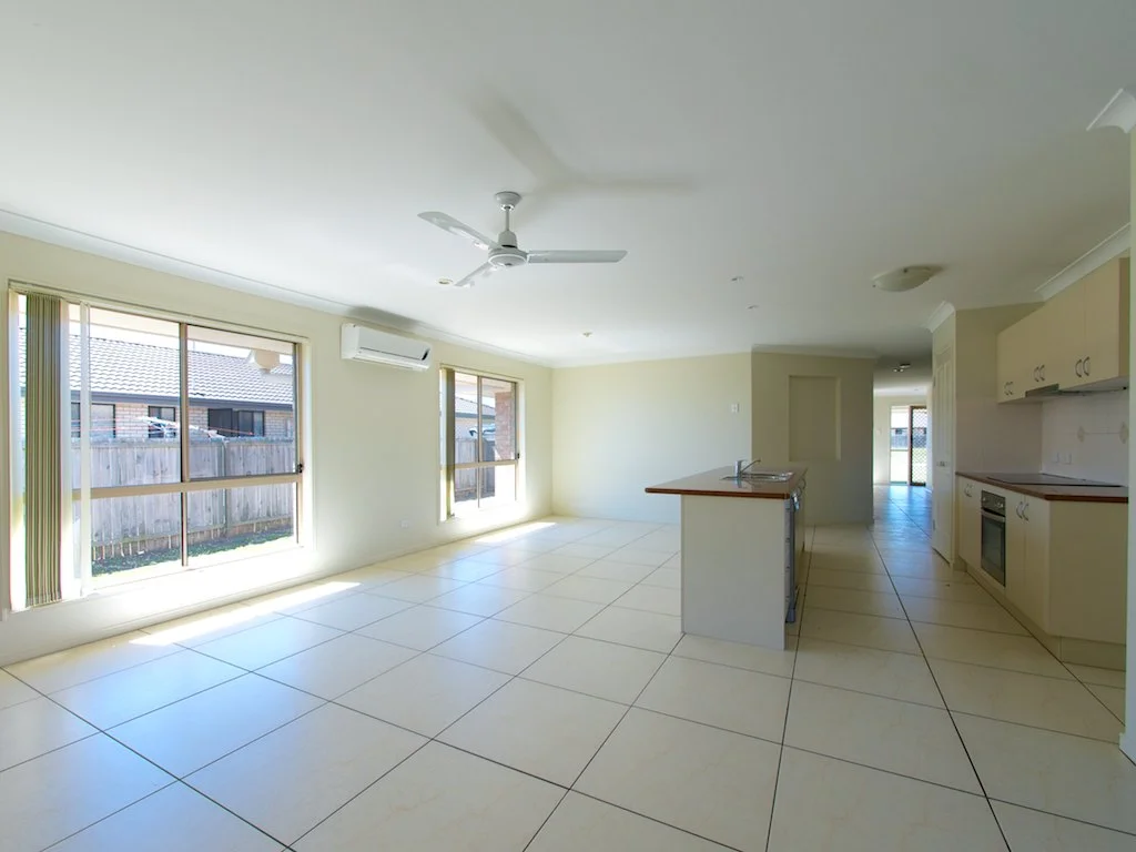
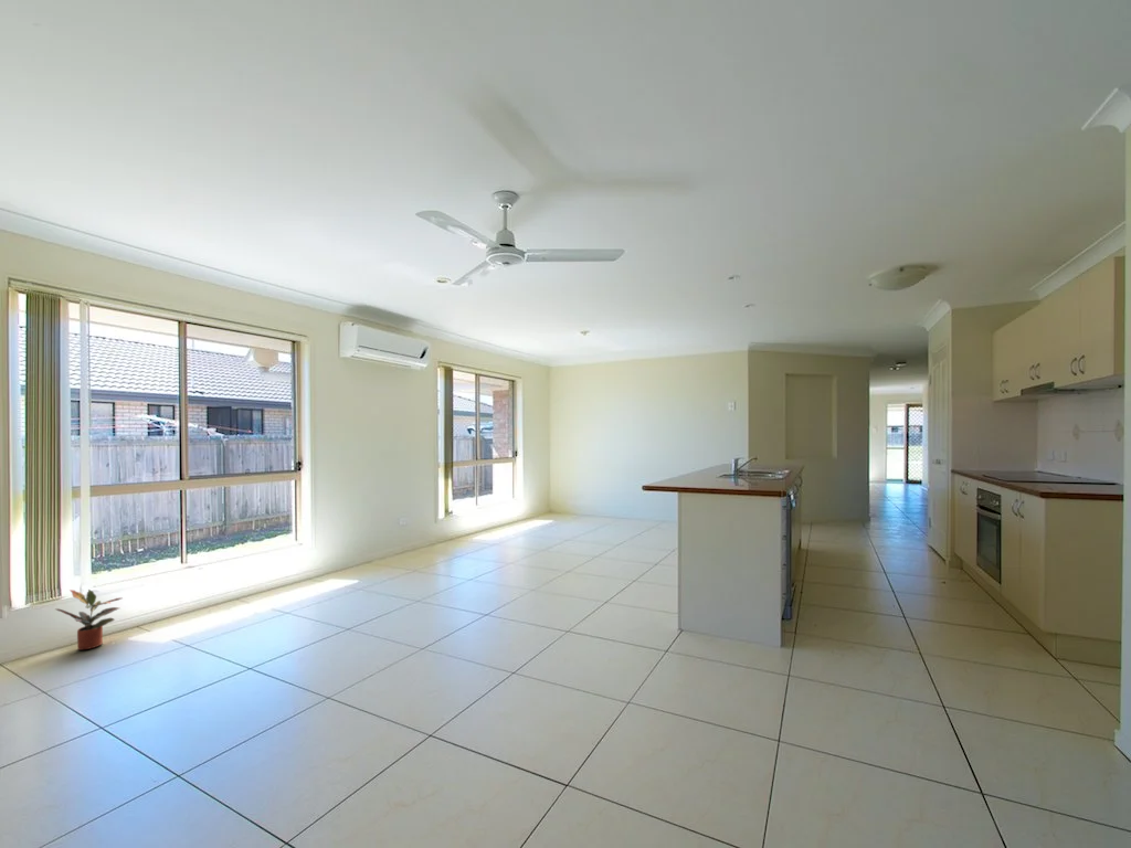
+ potted plant (94, 617)
